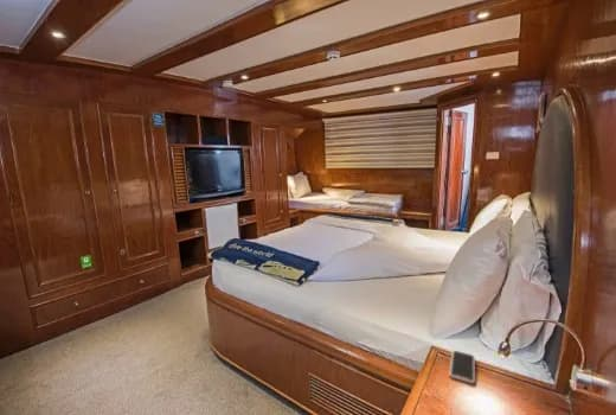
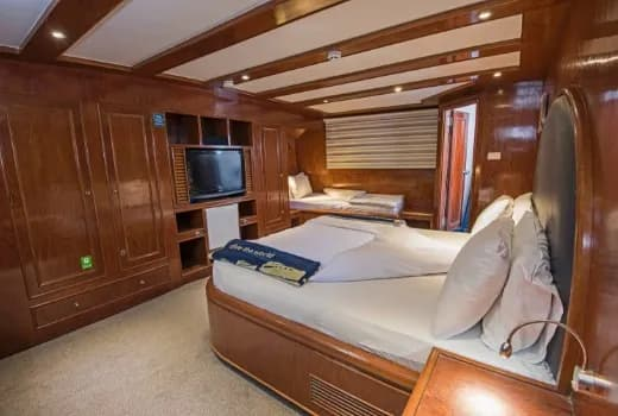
- smartphone (462, 365)
